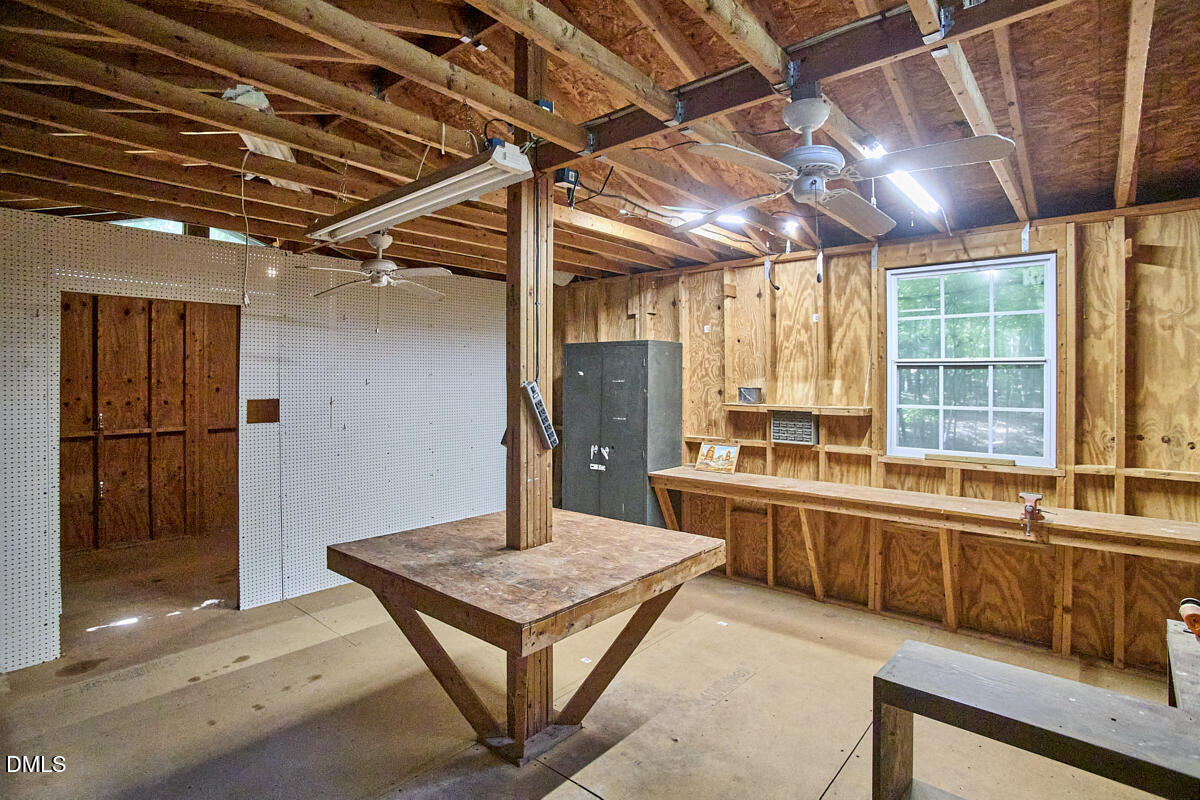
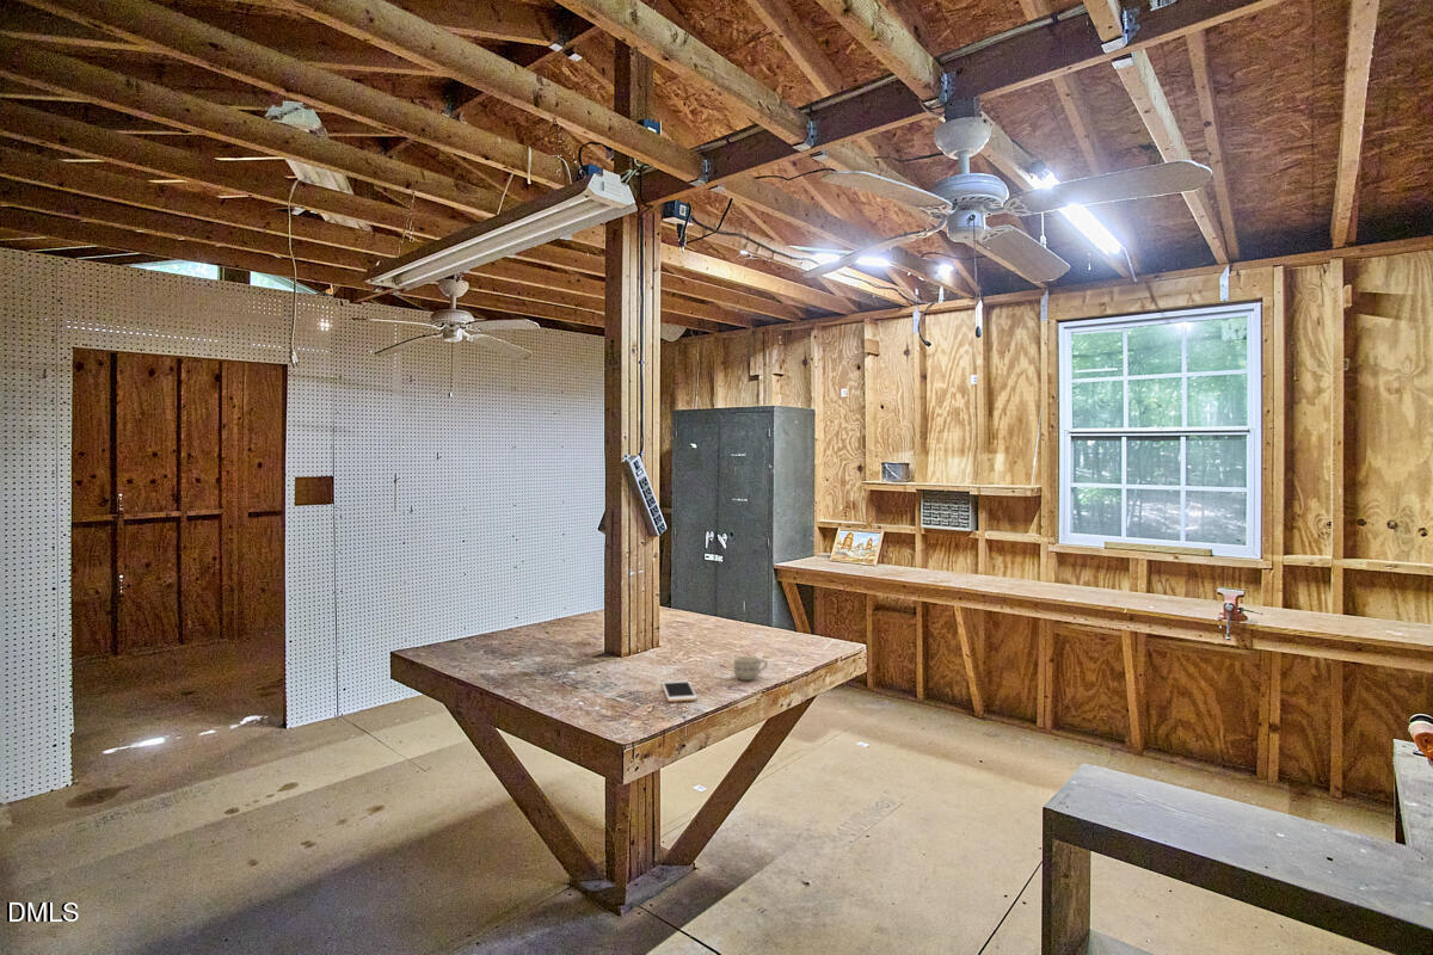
+ cell phone (678, 690)
+ cup (750, 668)
